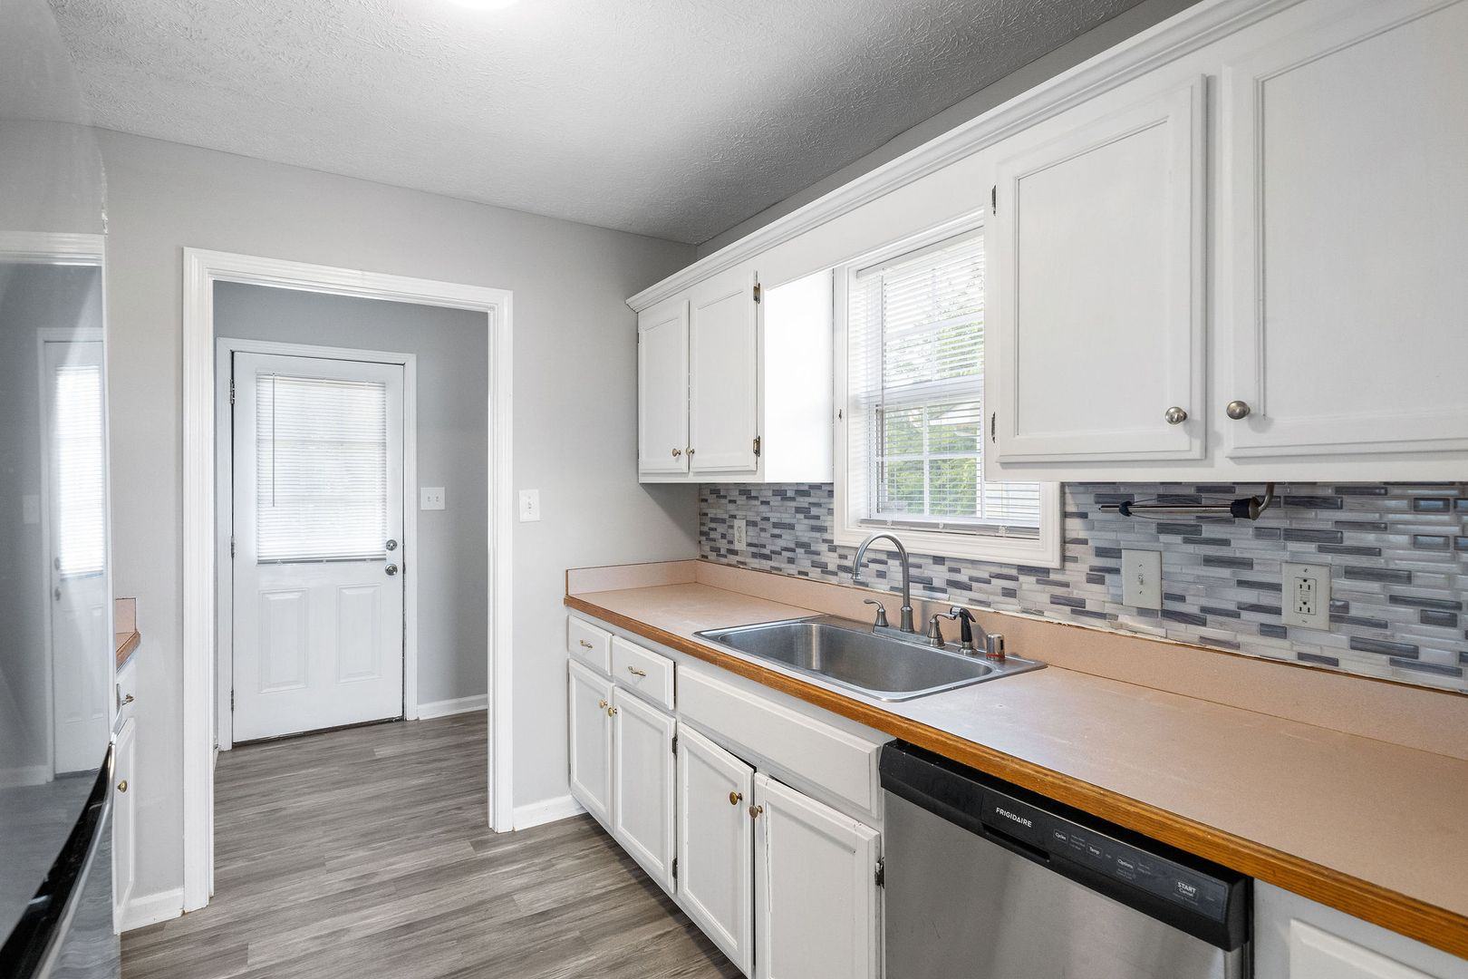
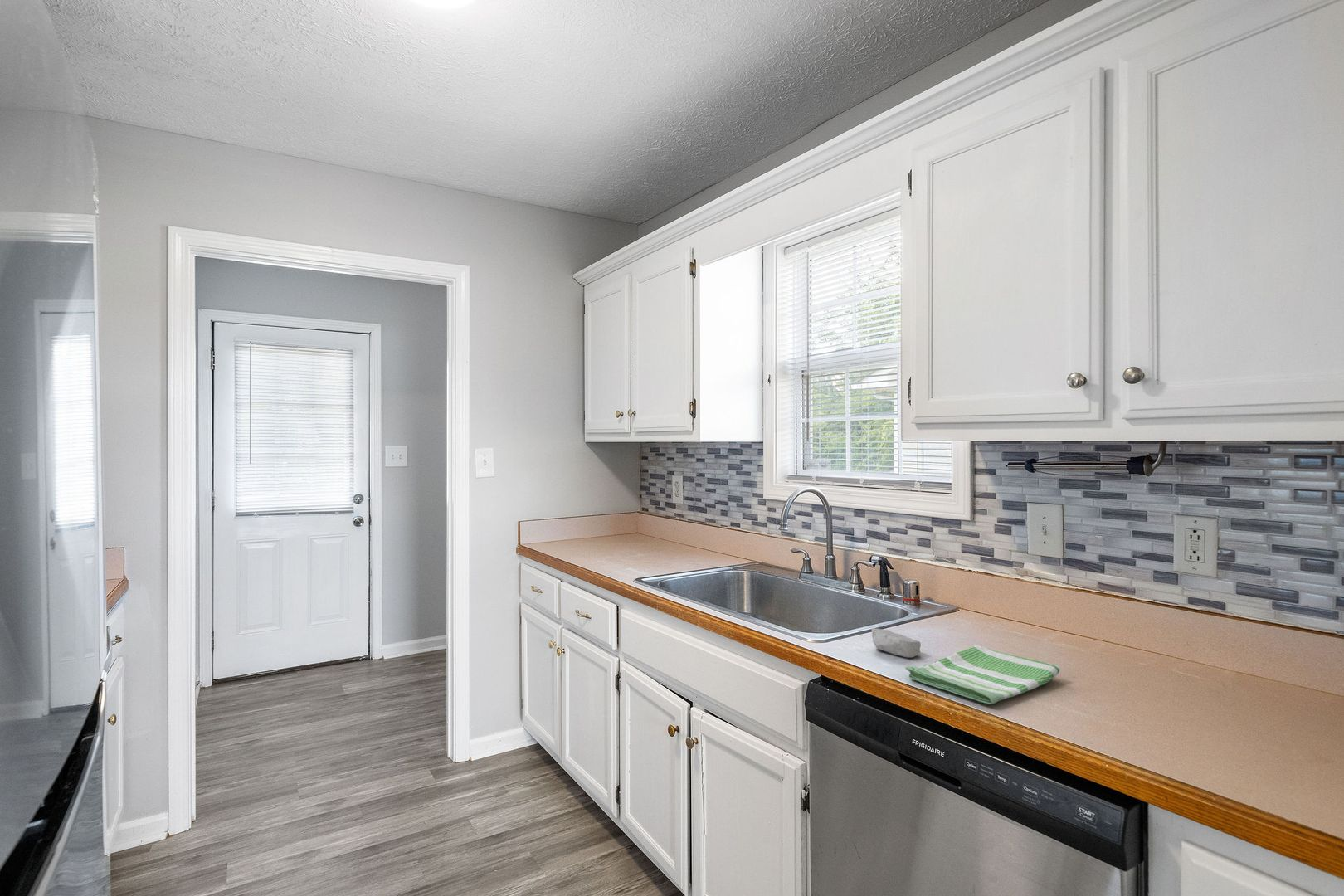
+ dish towel (983, 671)
+ soap bar (895, 641)
